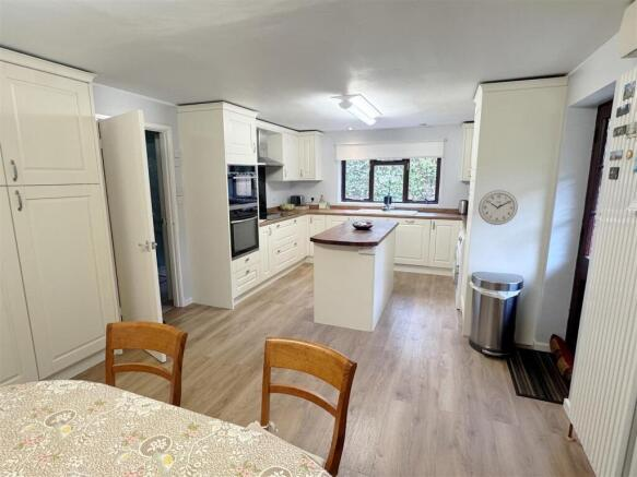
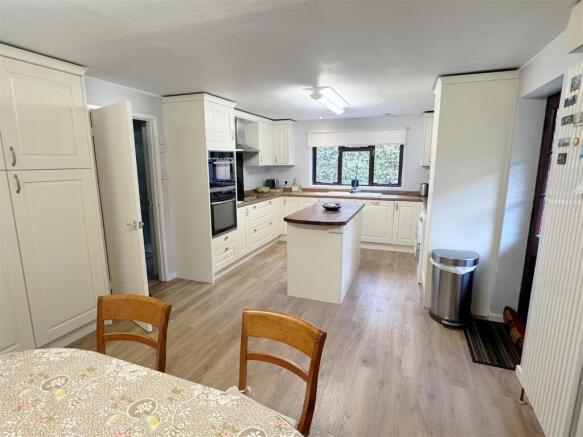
- wall clock (497, 207)
